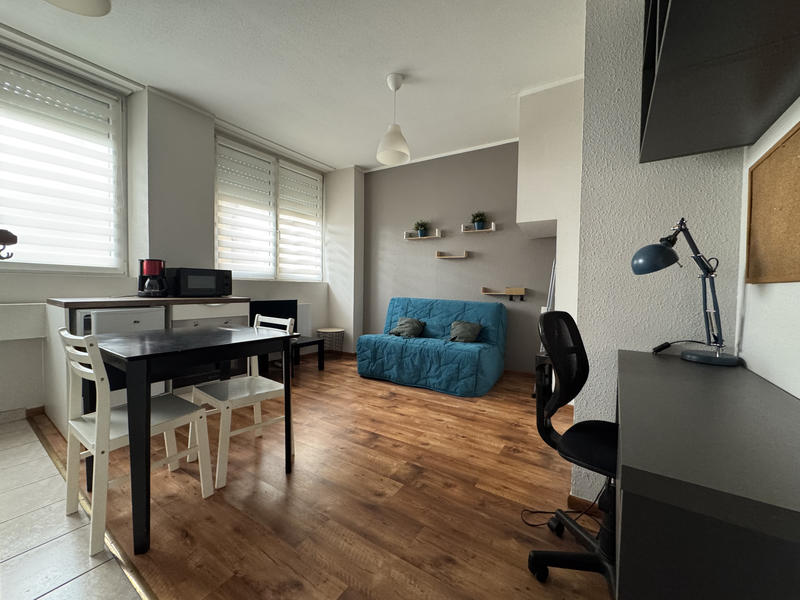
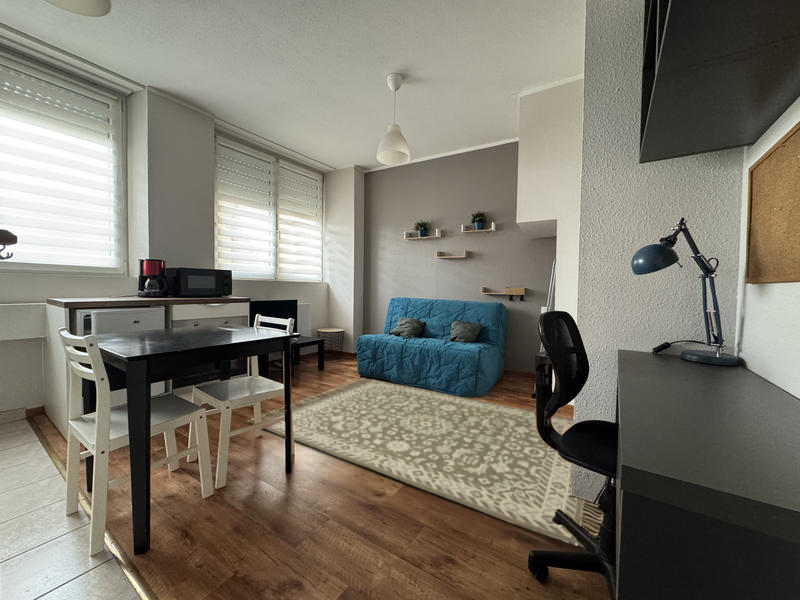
+ rug (425, 423)
